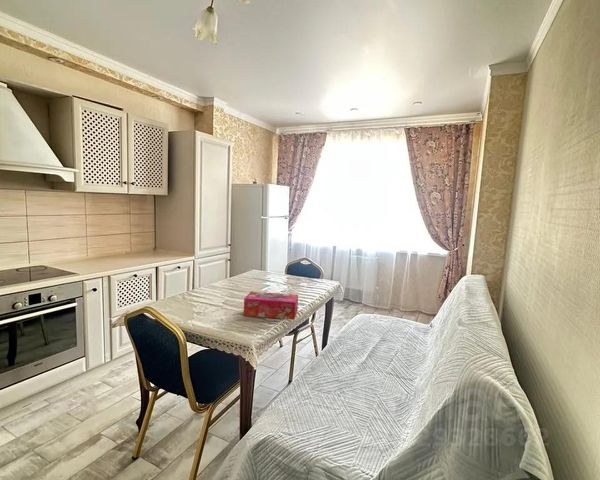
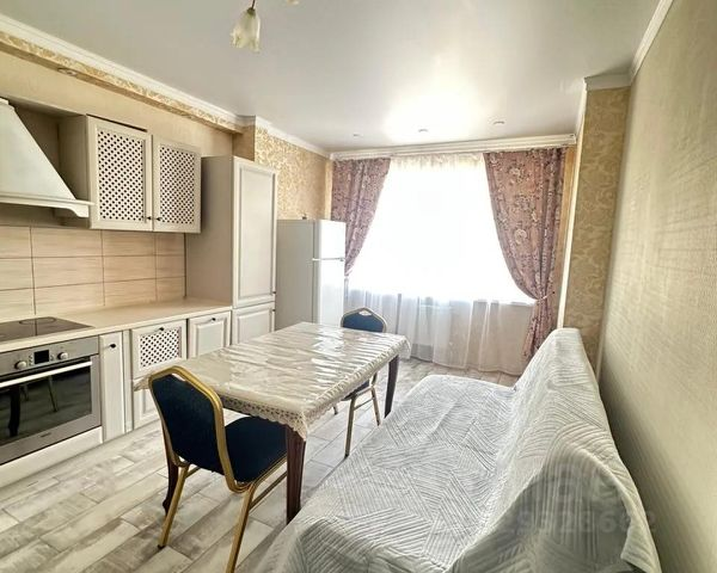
- tissue box (271, 304)
